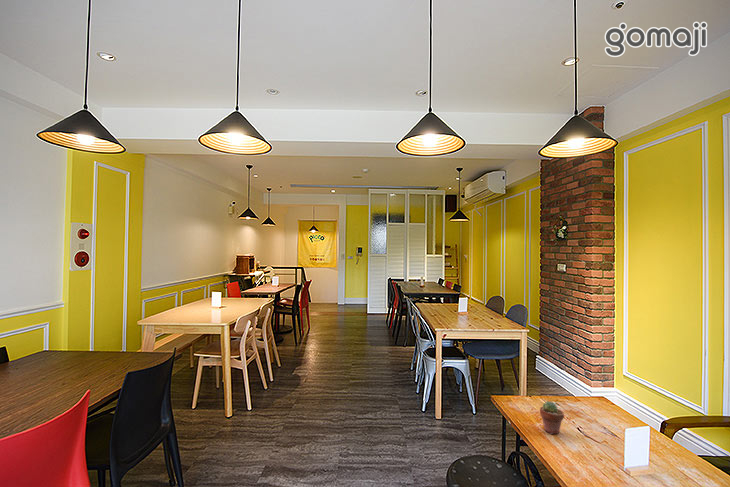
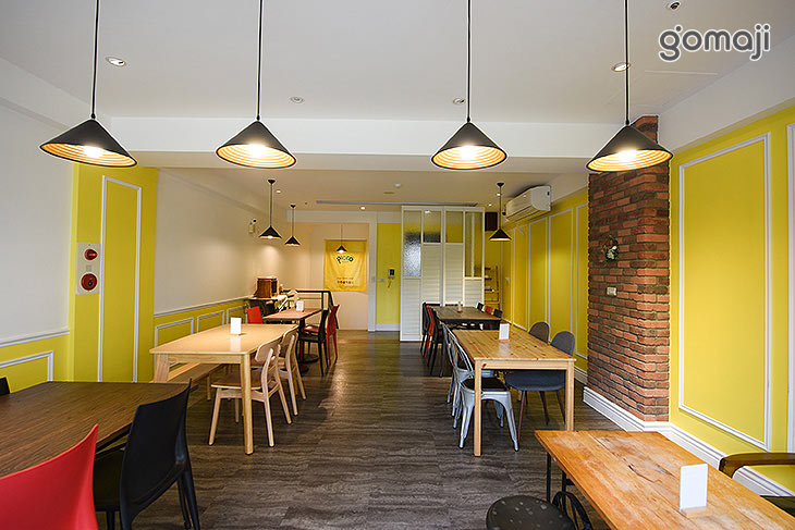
- potted succulent (551, 416)
